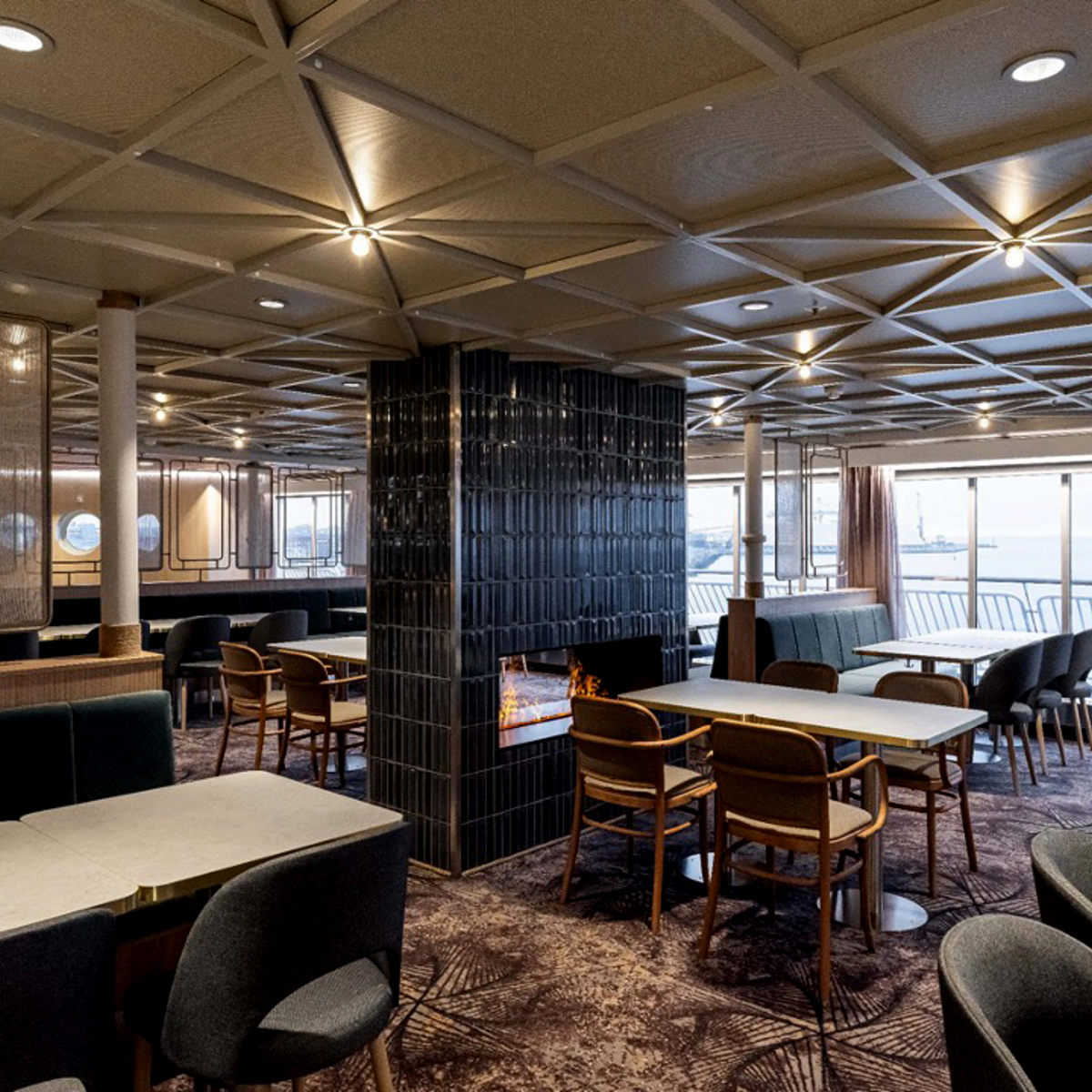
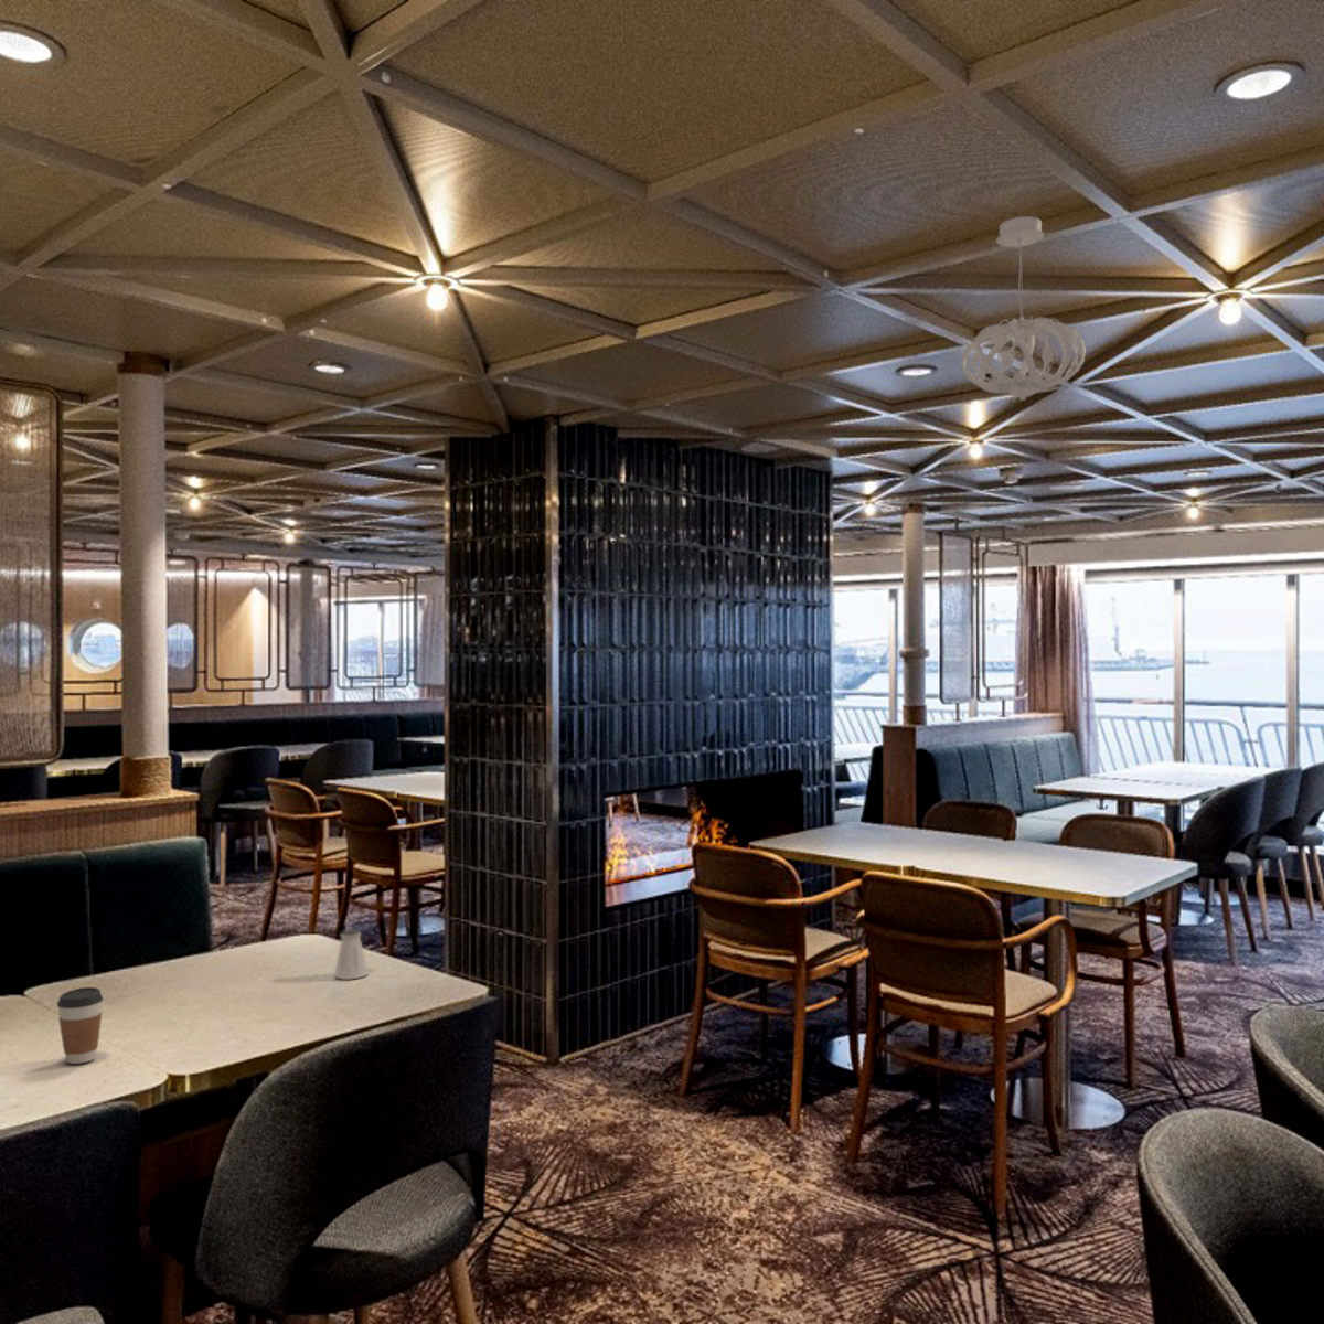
+ pendant light (1021, 312)
+ saltshaker (350, 952)
+ coffee cup (80, 1025)
